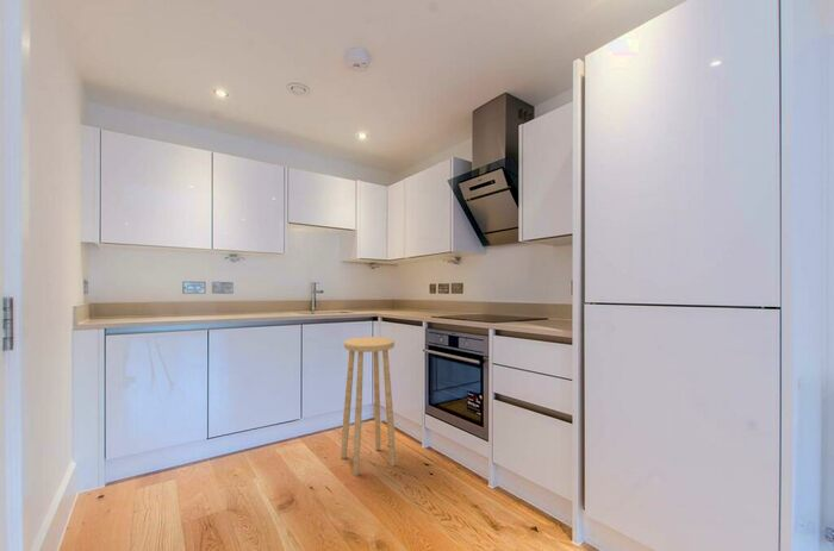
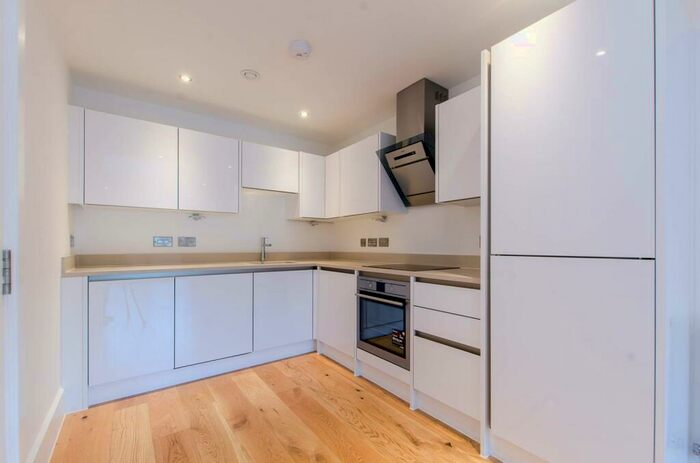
- stool (374, 401)
